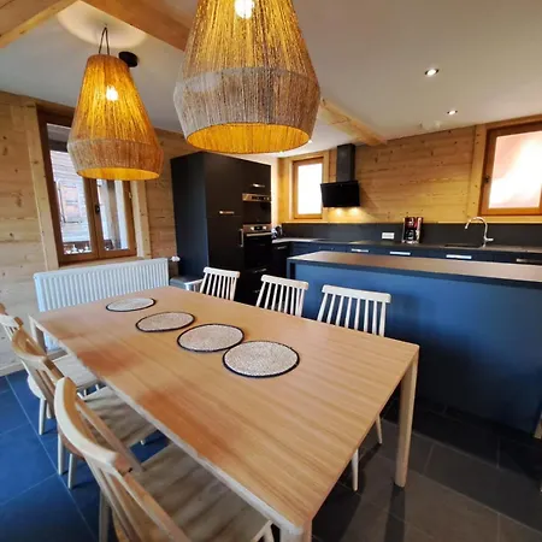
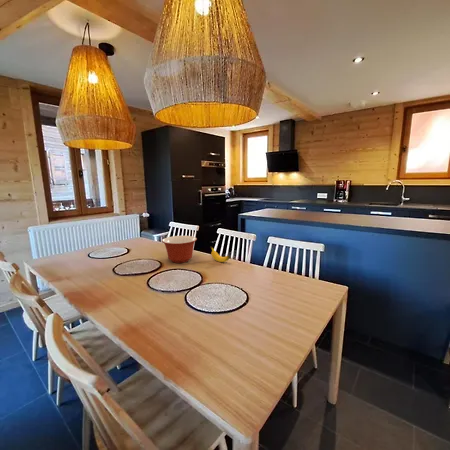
+ mixing bowl (180, 249)
+ banana (218, 254)
